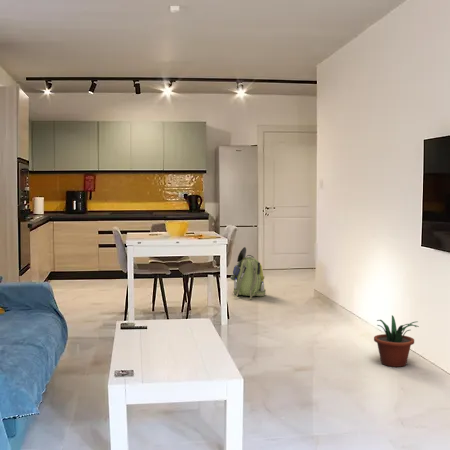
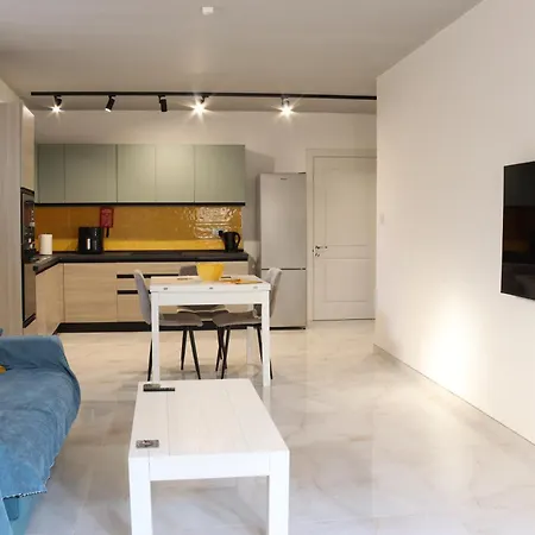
- potted plant (397, 341)
- backpack (246, 271)
